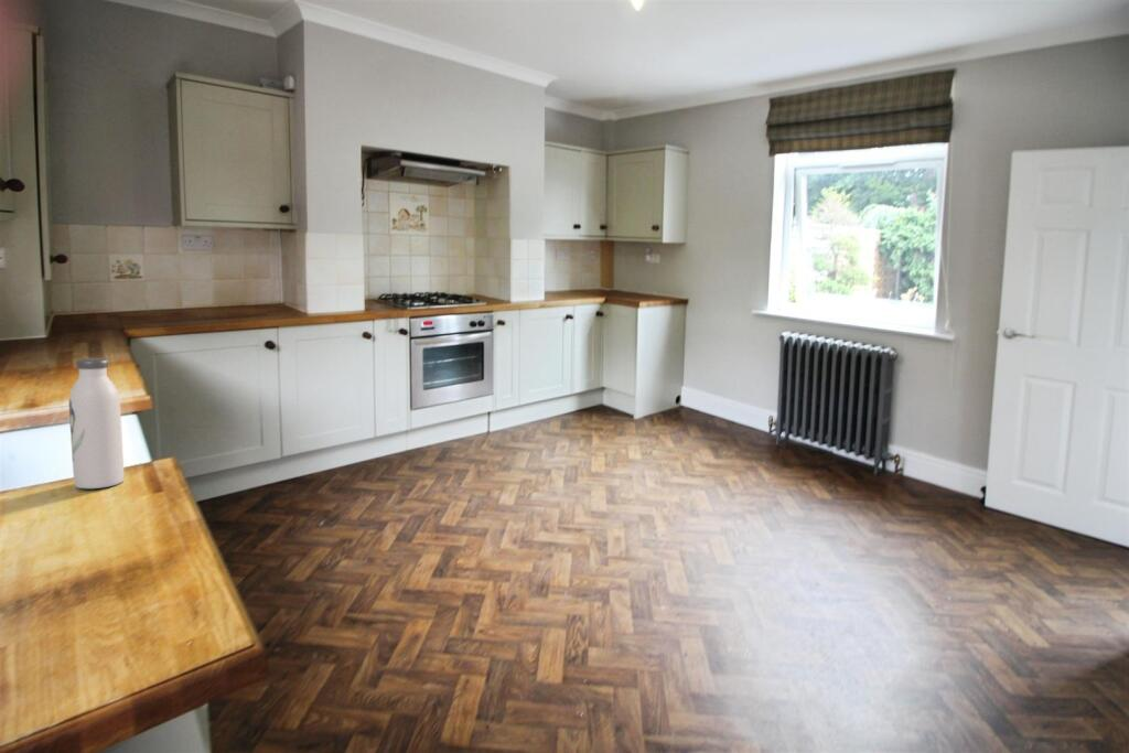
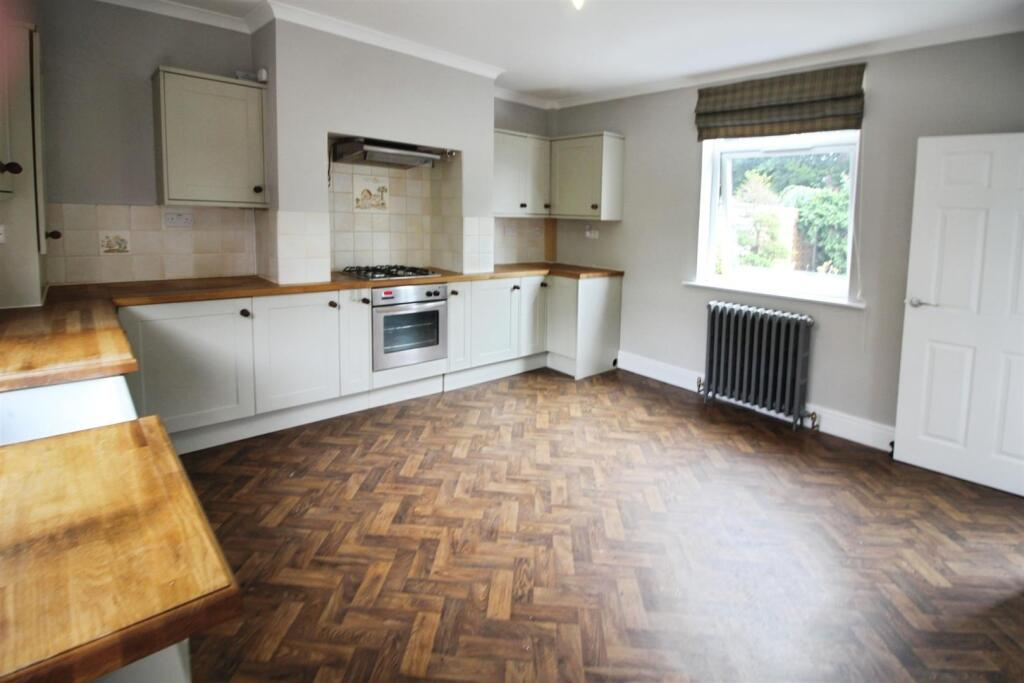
- water bottle (96, 421)
